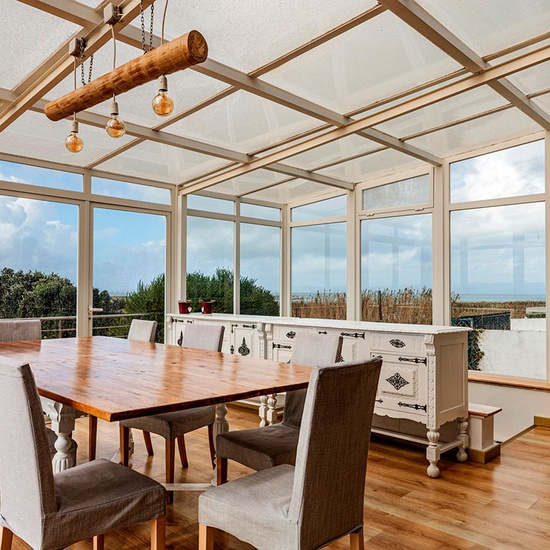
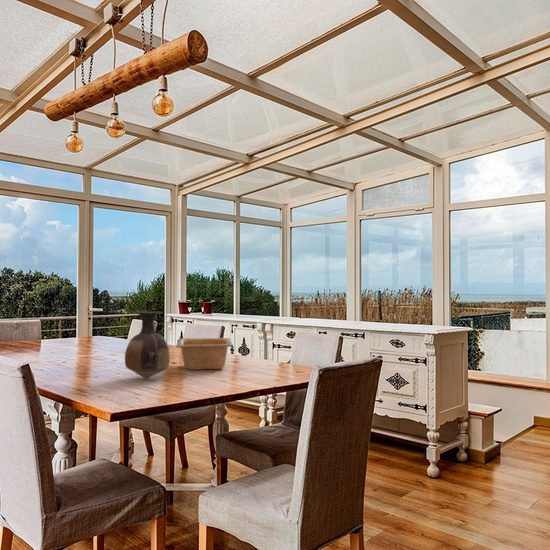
+ serving bowl (204, 353)
+ vase (147, 345)
